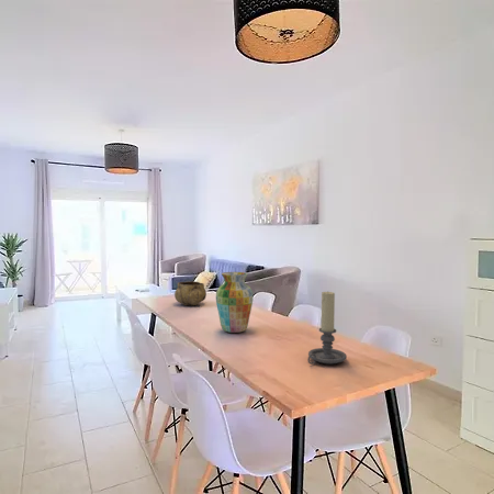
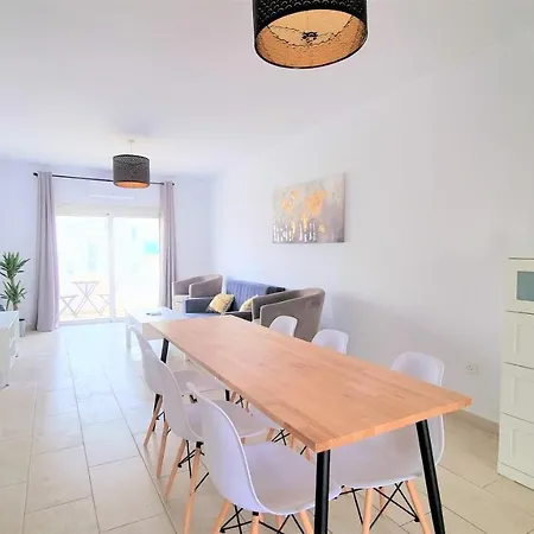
- vase (234, 302)
- decorative bowl (190, 293)
- candle holder (324, 326)
